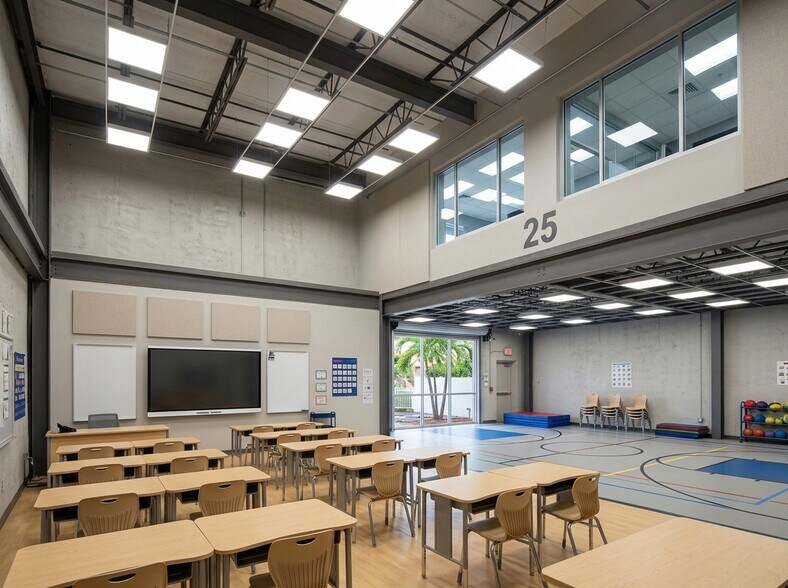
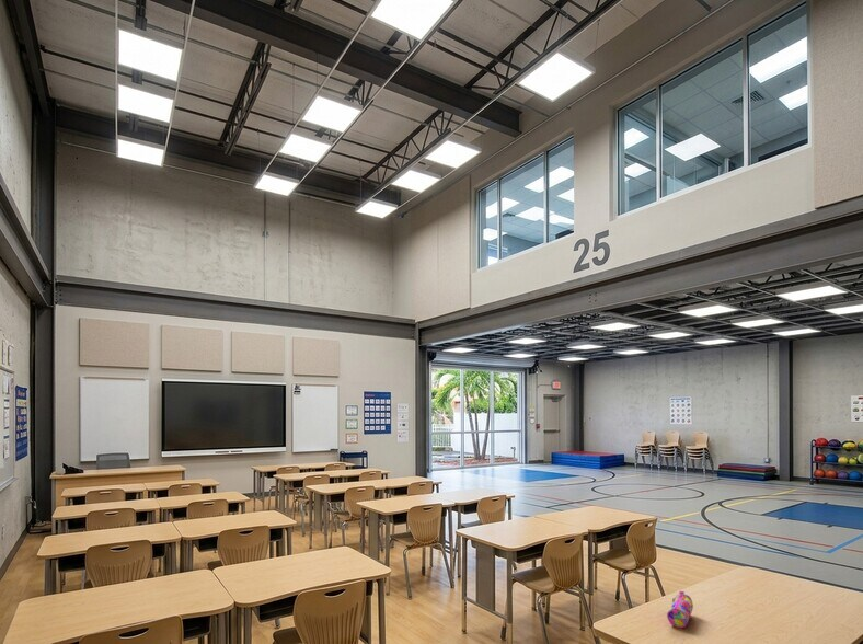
+ pencil case (680, 609)
